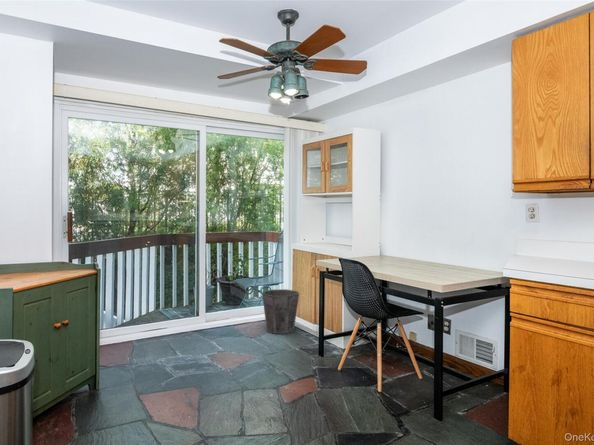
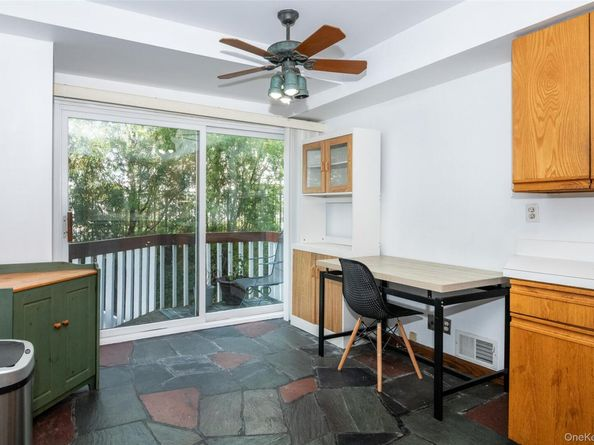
- waste bin (280, 311)
